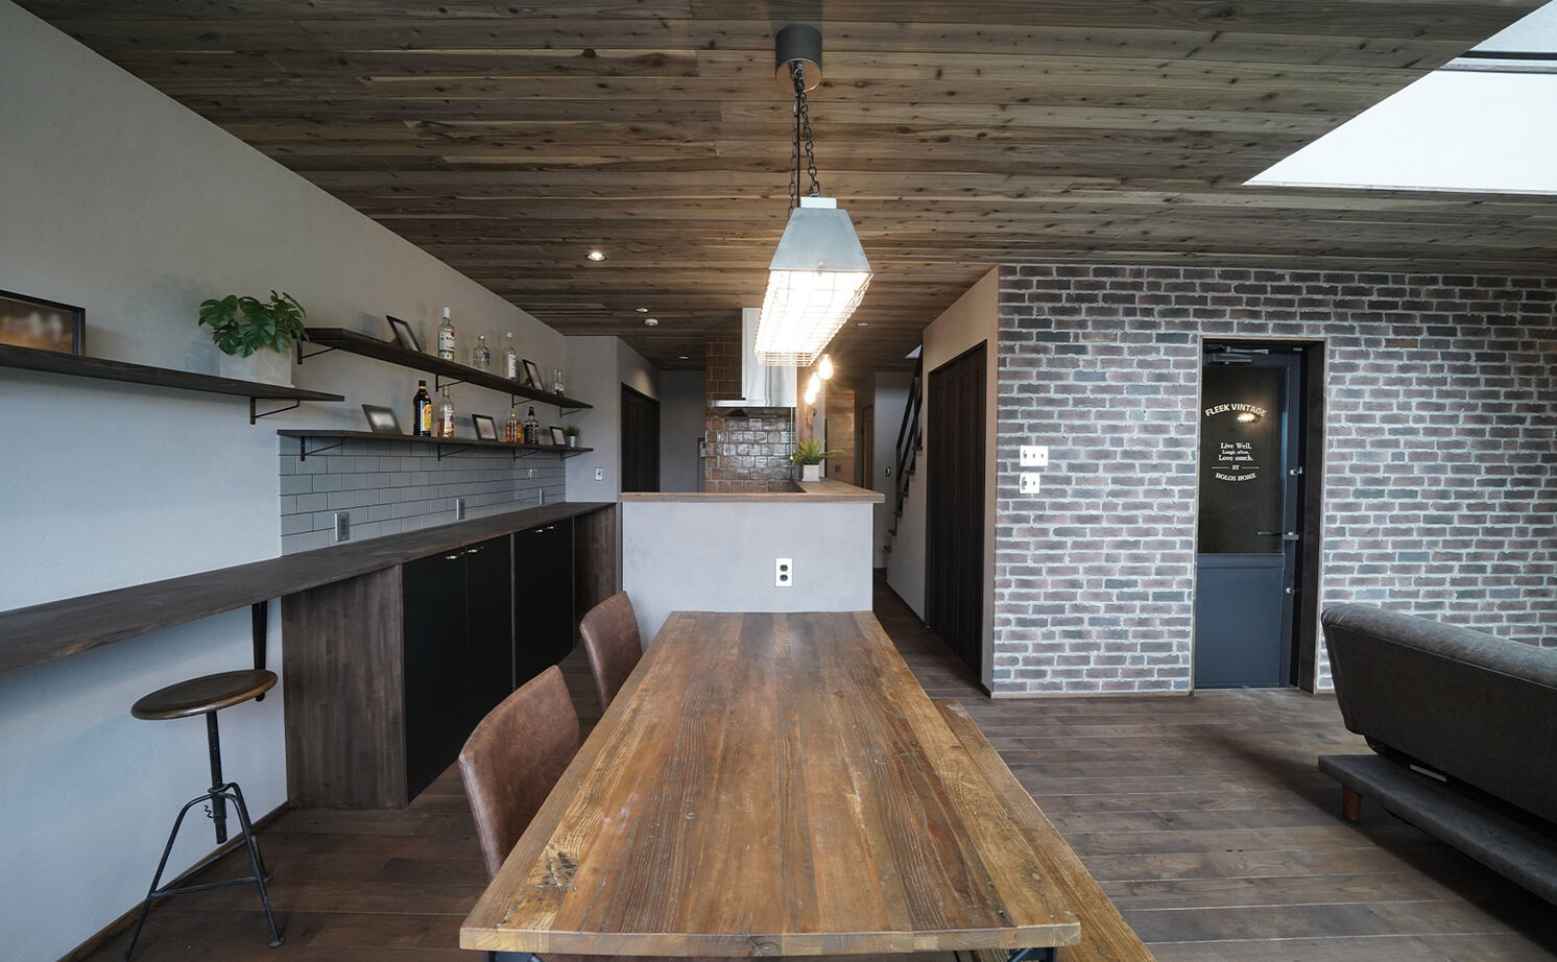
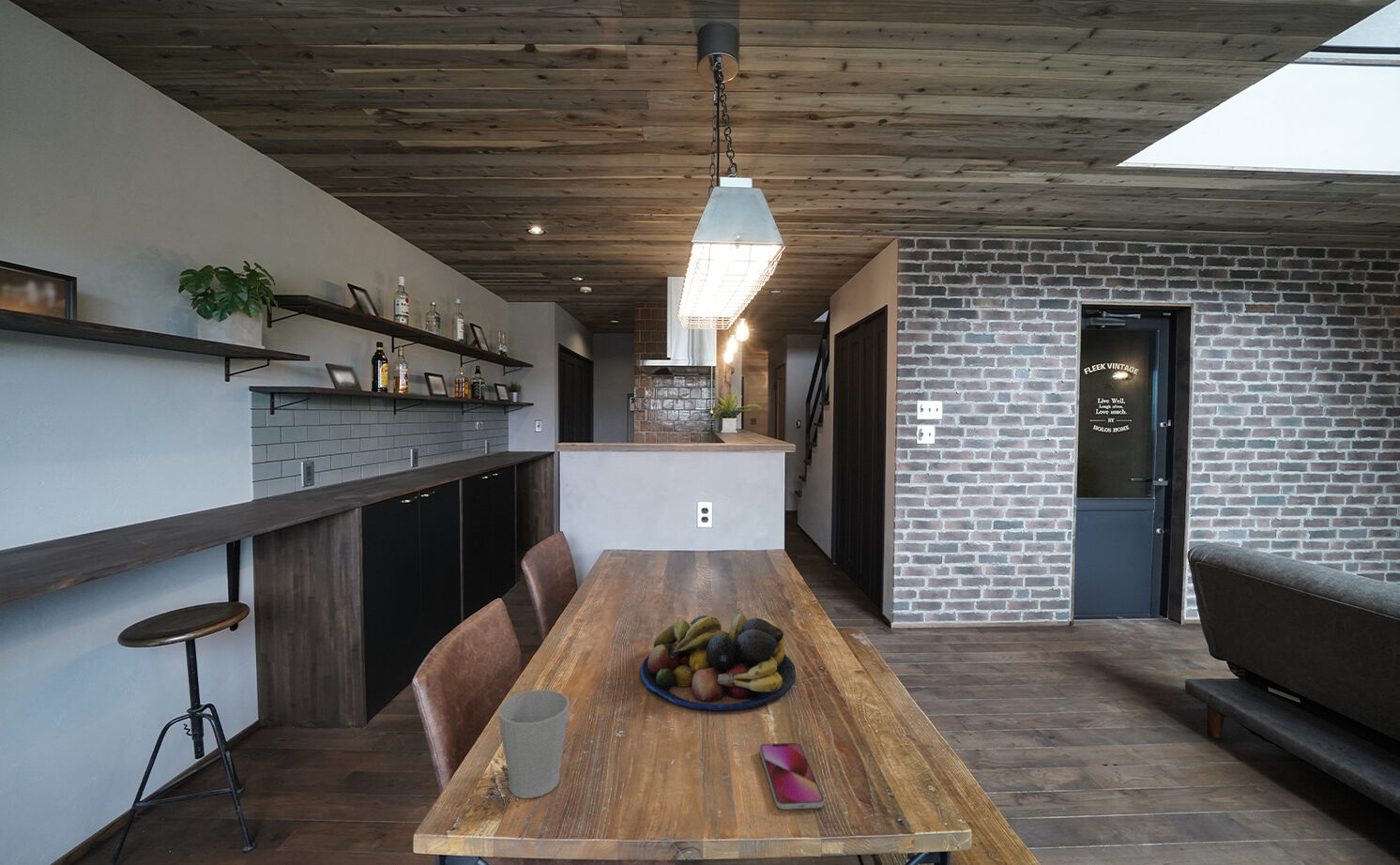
+ smartphone (789, 773)
+ mug (529, 738)
+ fruit bowl (716, 643)
